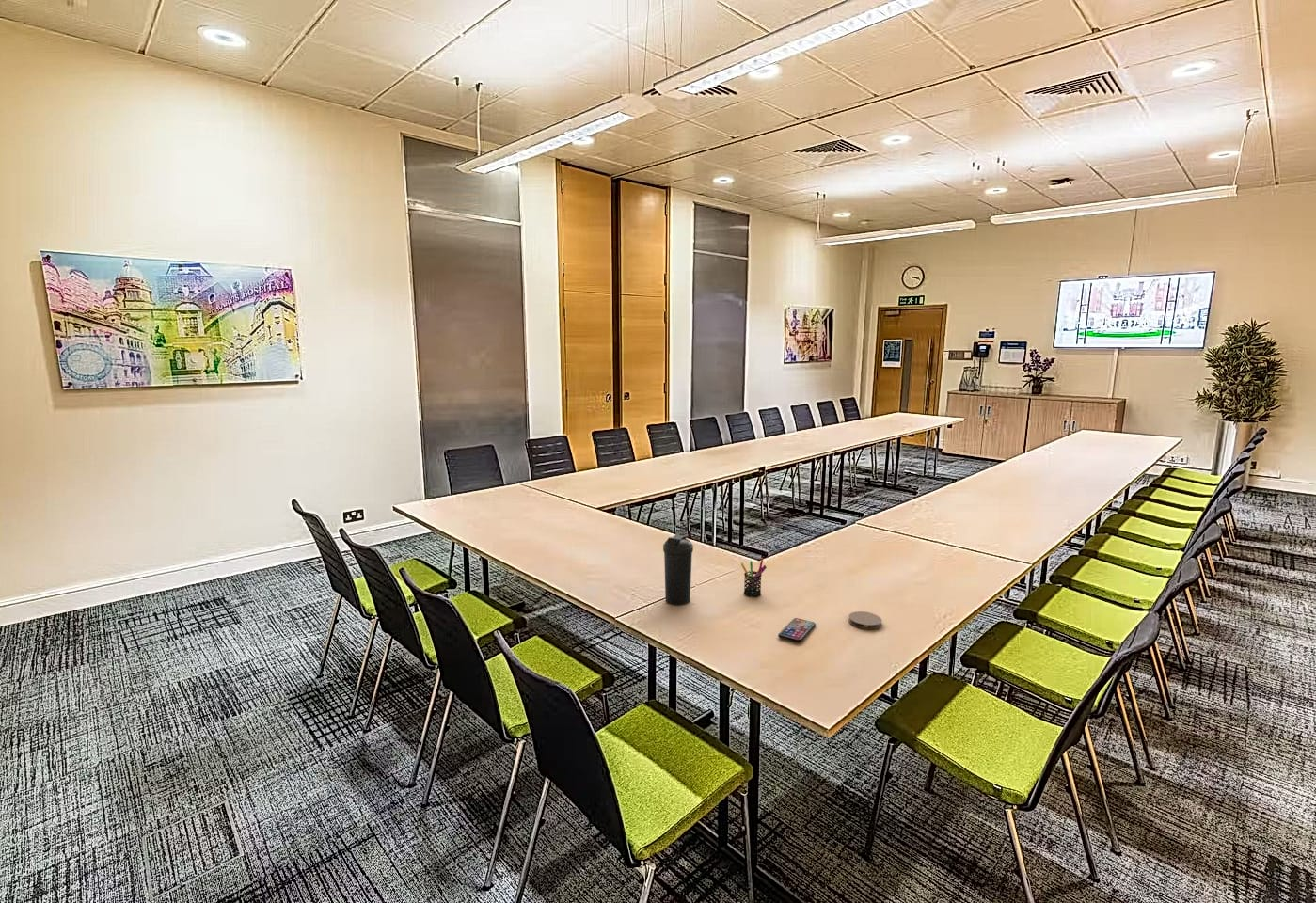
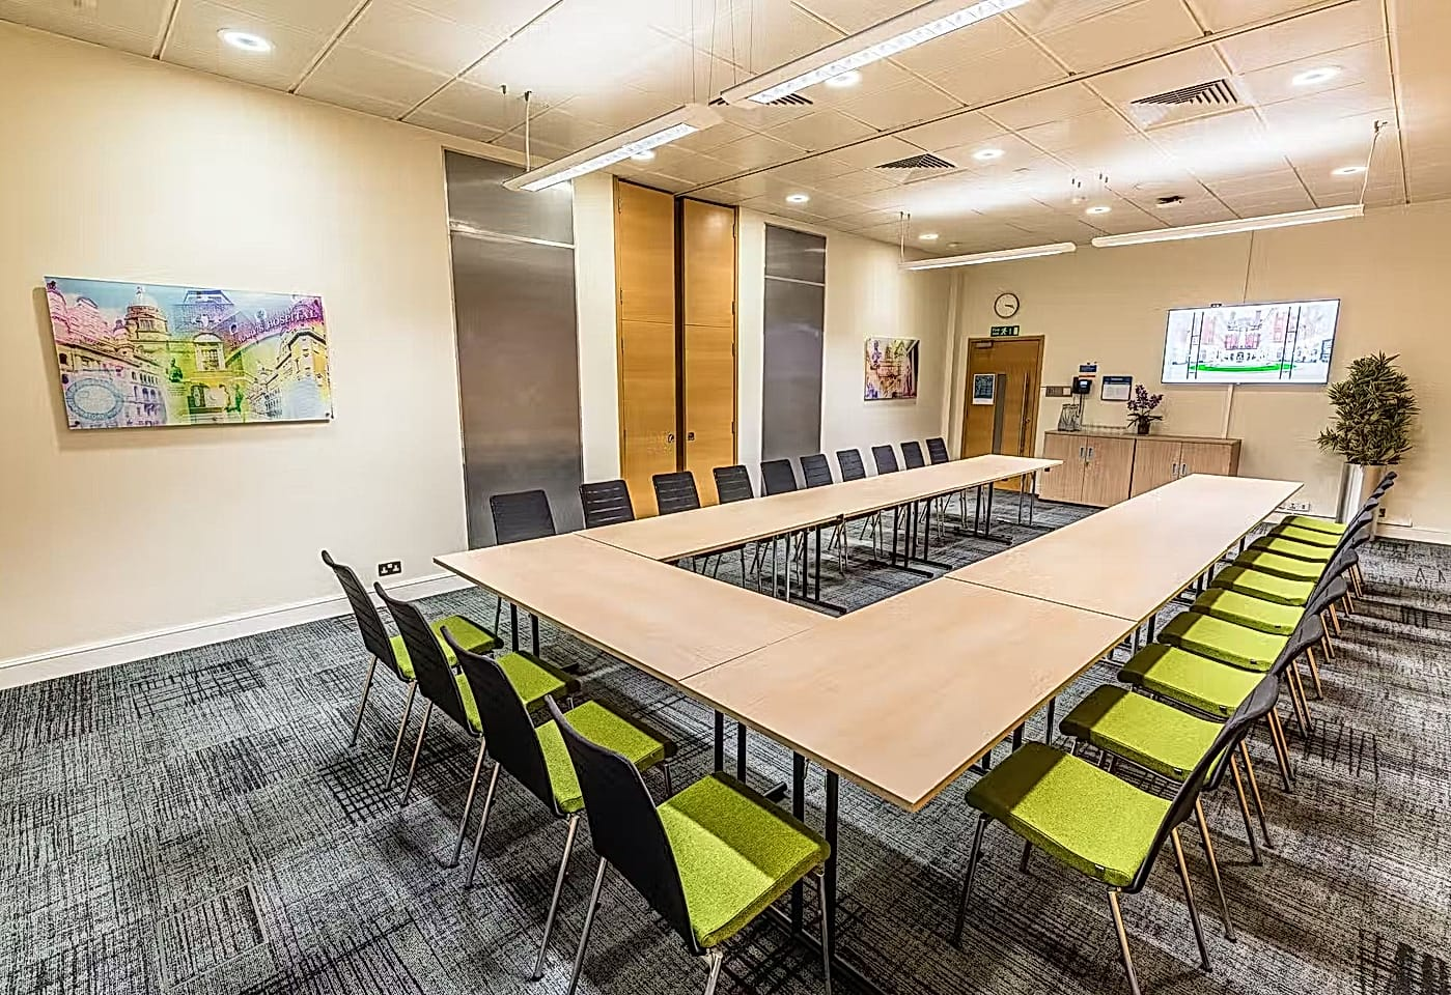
- water bottle (677, 568)
- pen holder (753, 576)
- smartphone (797, 629)
- coaster (864, 620)
